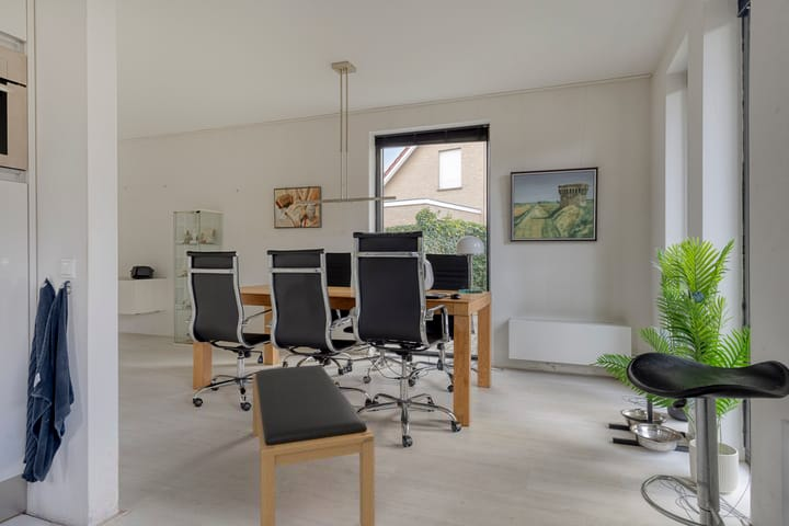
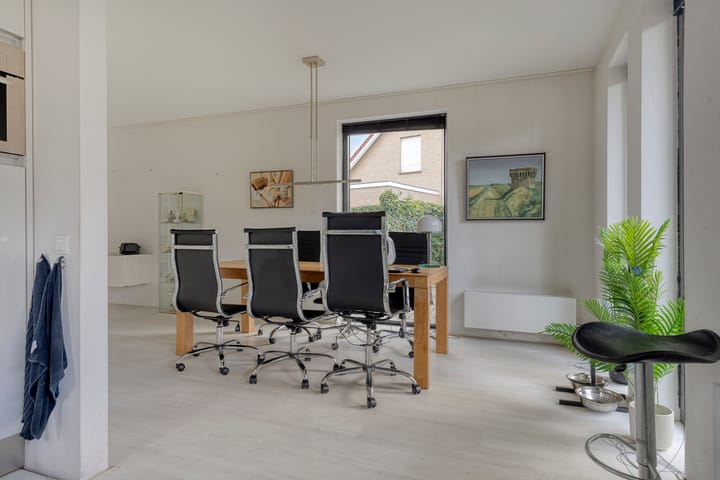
- bench (300, 428)
